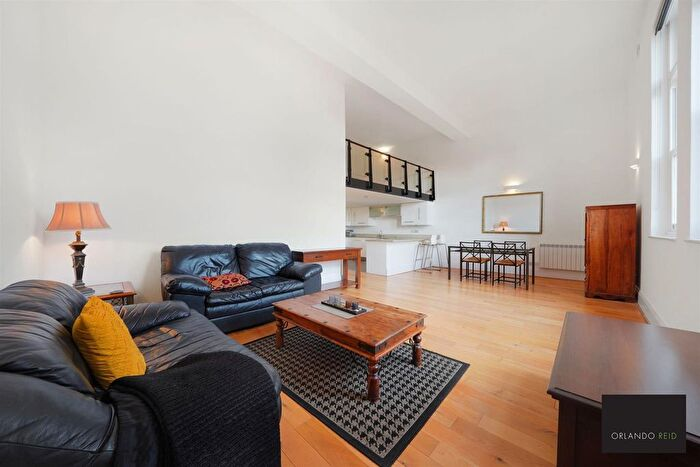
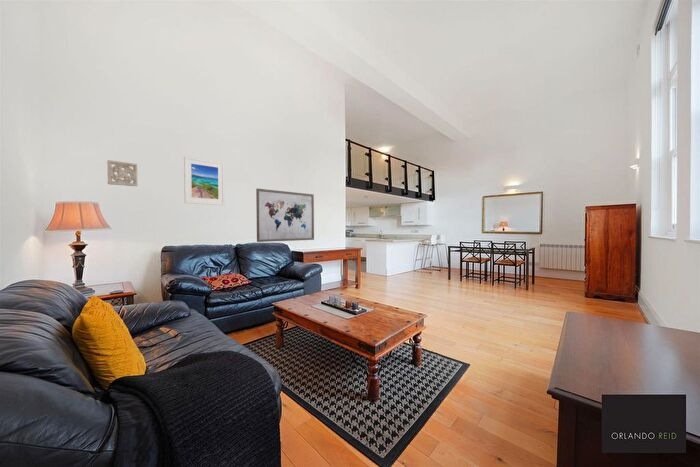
+ wall ornament (122, 173)
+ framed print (205, 182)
+ wall art (287, 216)
